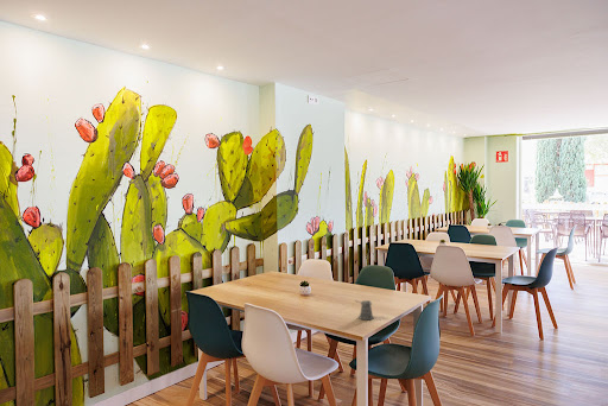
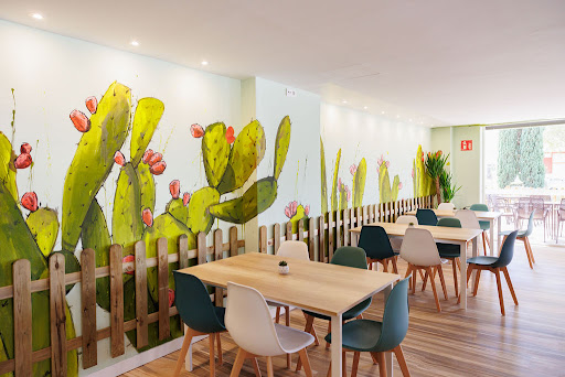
- pepper shaker (365, 307)
